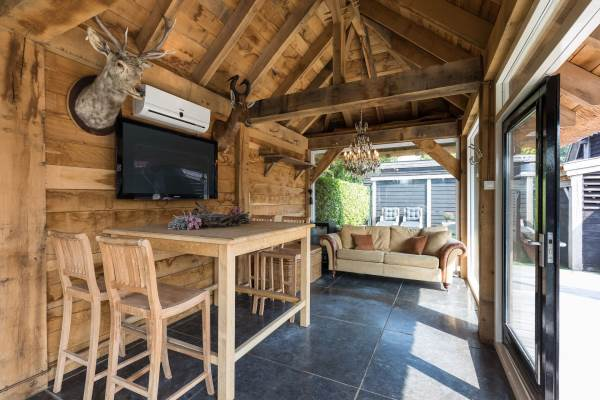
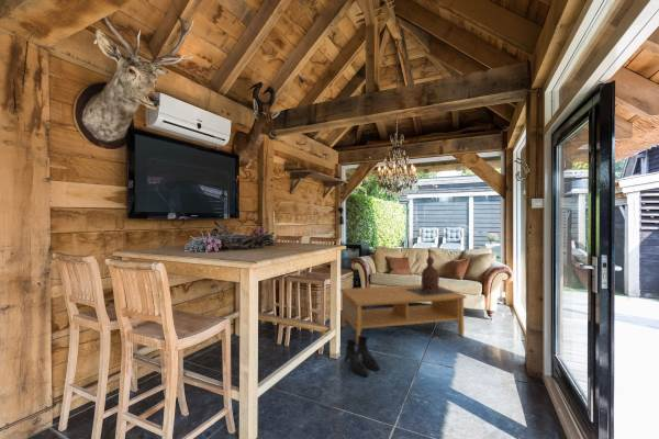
+ boots (361, 353)
+ coffee table (400, 311)
+ lantern (429, 273)
